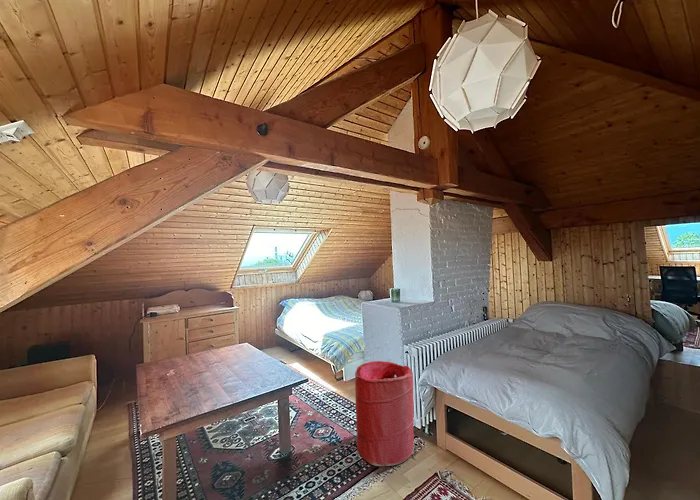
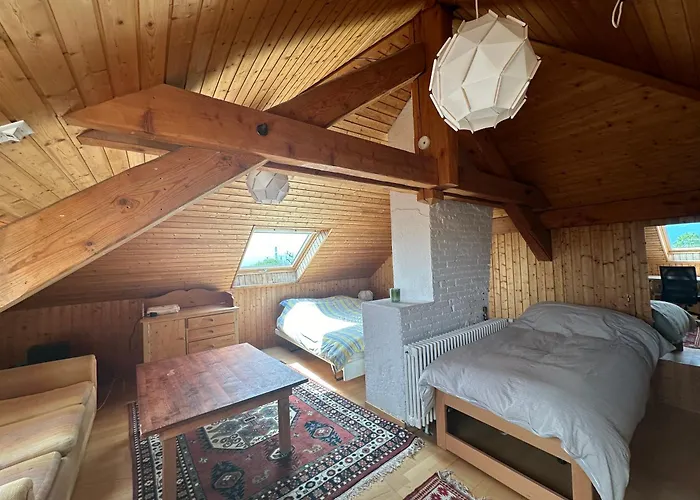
- laundry hamper (384, 406)
